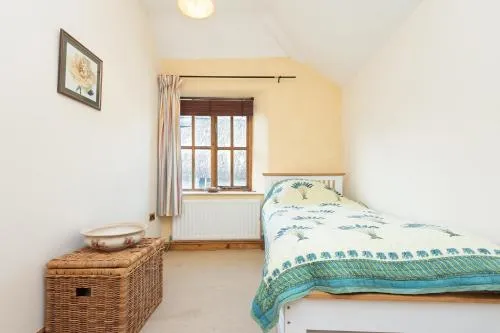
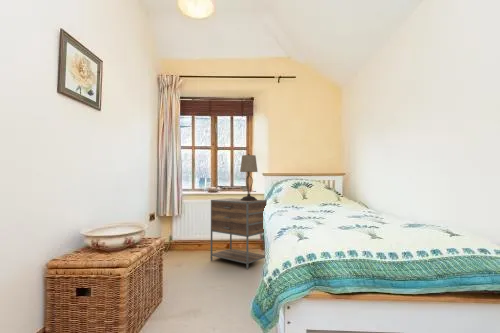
+ nightstand (237, 230)
+ table lamp (248, 176)
